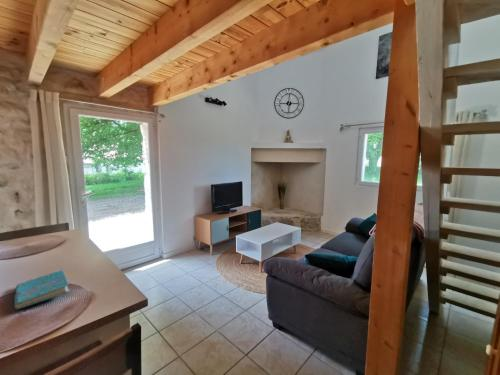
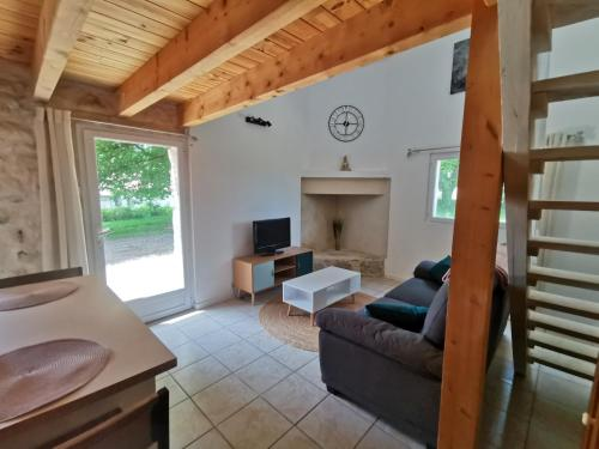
- cover (42, 286)
